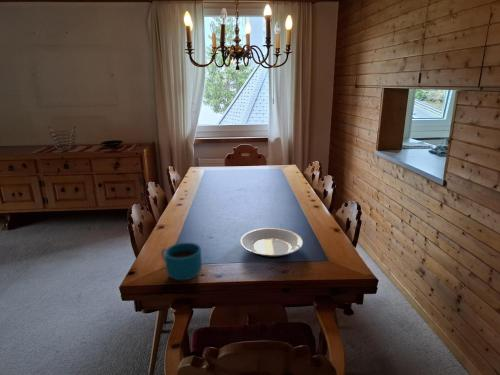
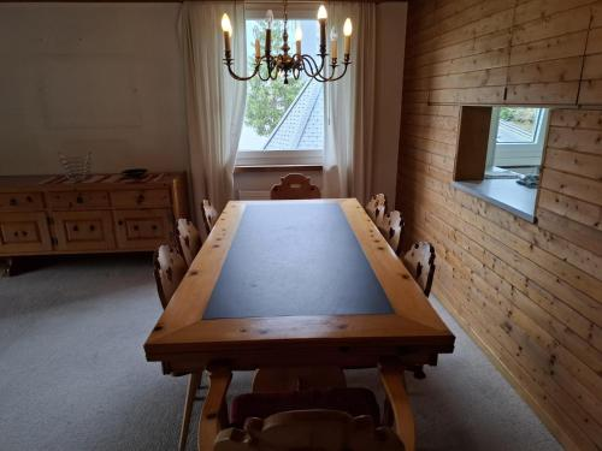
- cup (179, 261)
- plate (271, 244)
